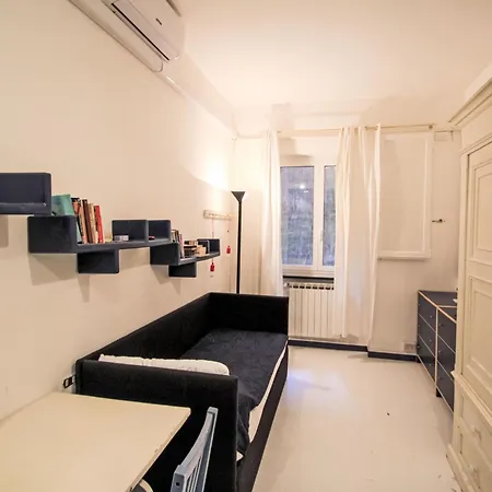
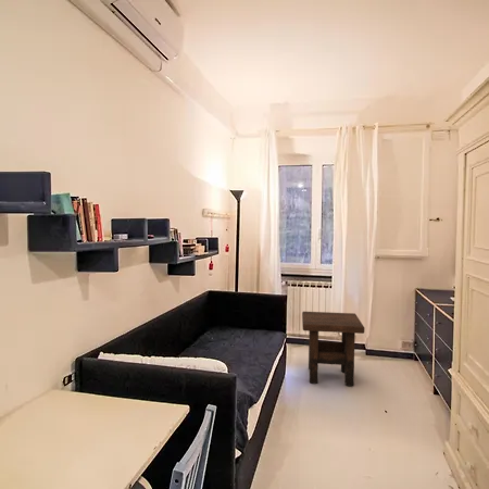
+ side table (330, 347)
